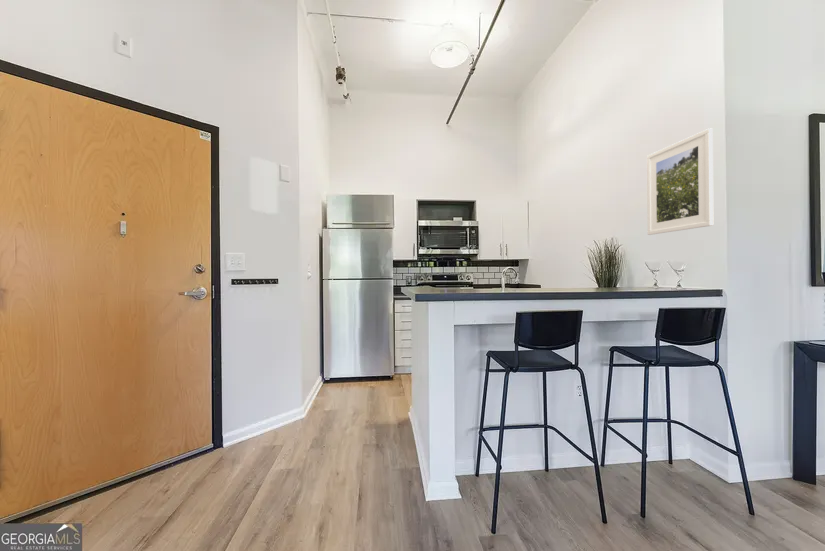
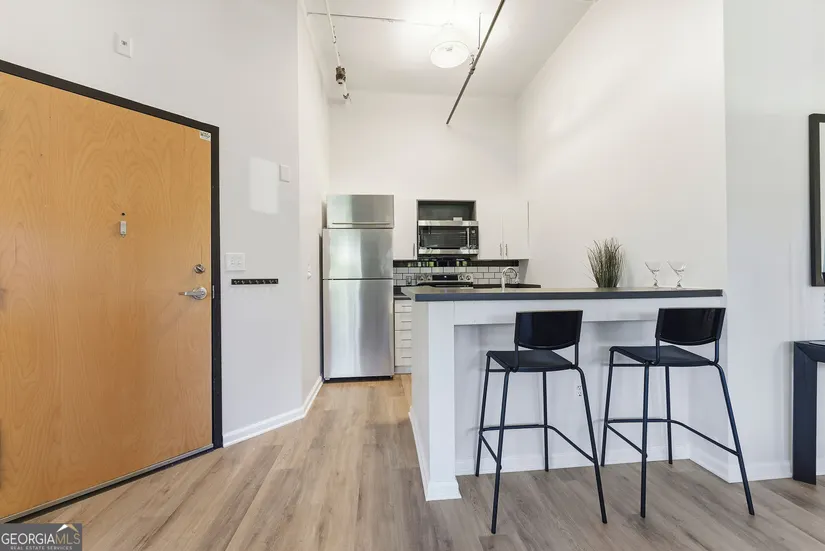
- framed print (676, 187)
